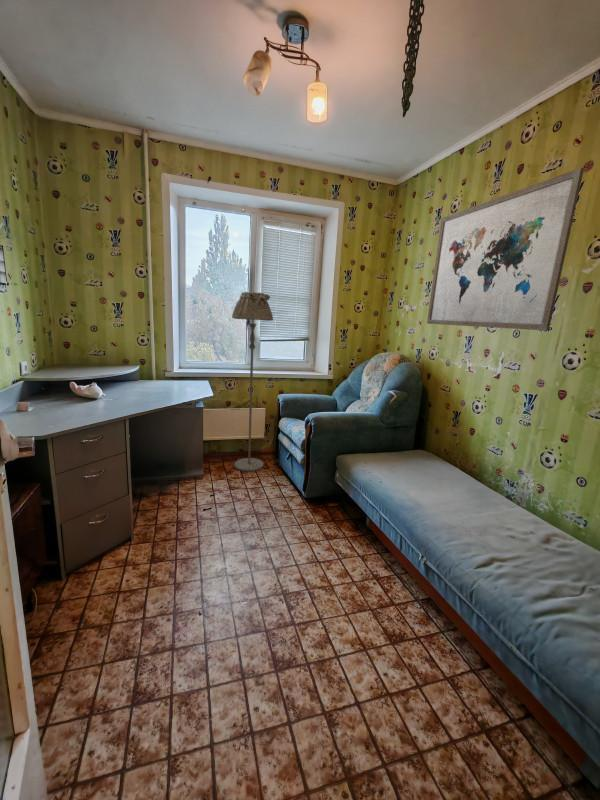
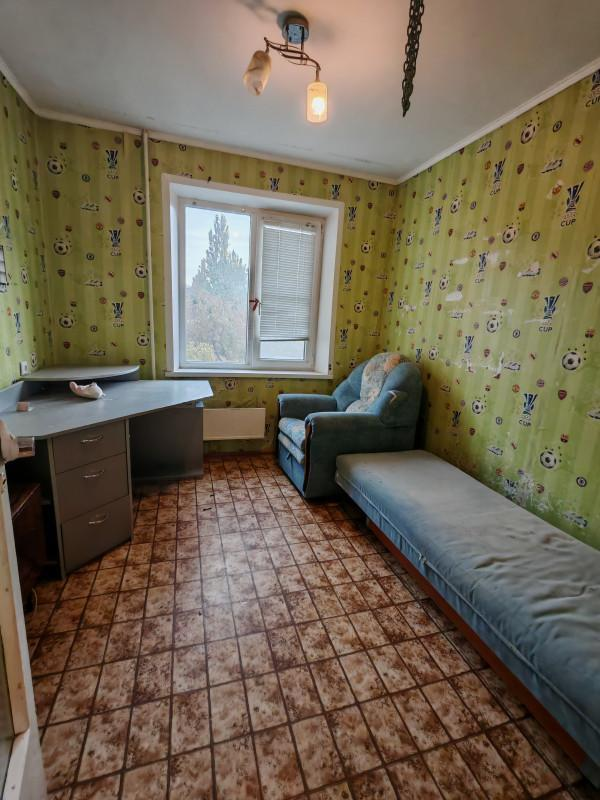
- floor lamp (250, 383)
- wall art (486, 265)
